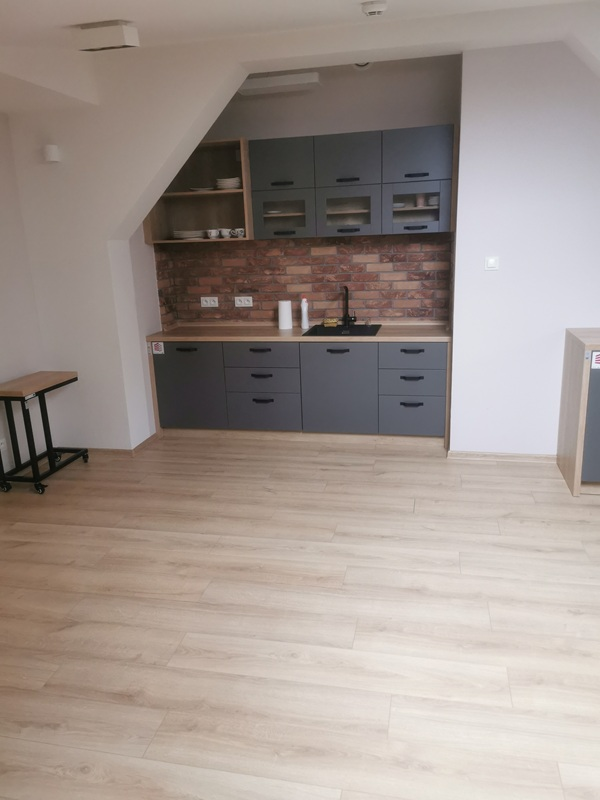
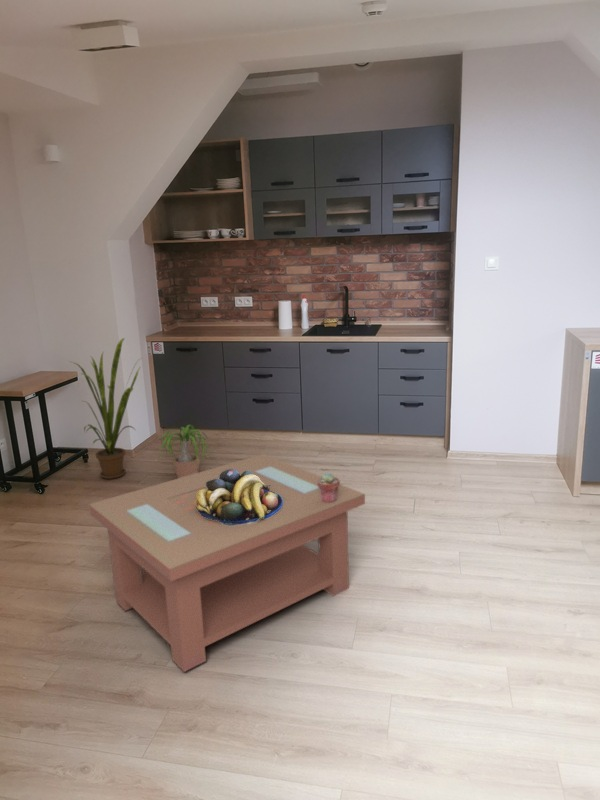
+ coffee table (230, 548)
+ potted plant (187, 451)
+ house plant (106, 409)
+ potted succulent (328, 485)
+ fruit bowl (240, 490)
